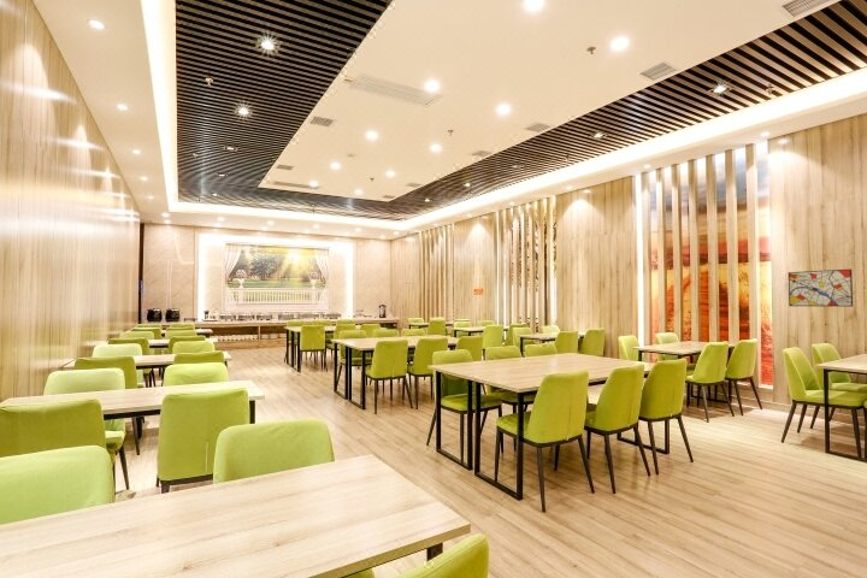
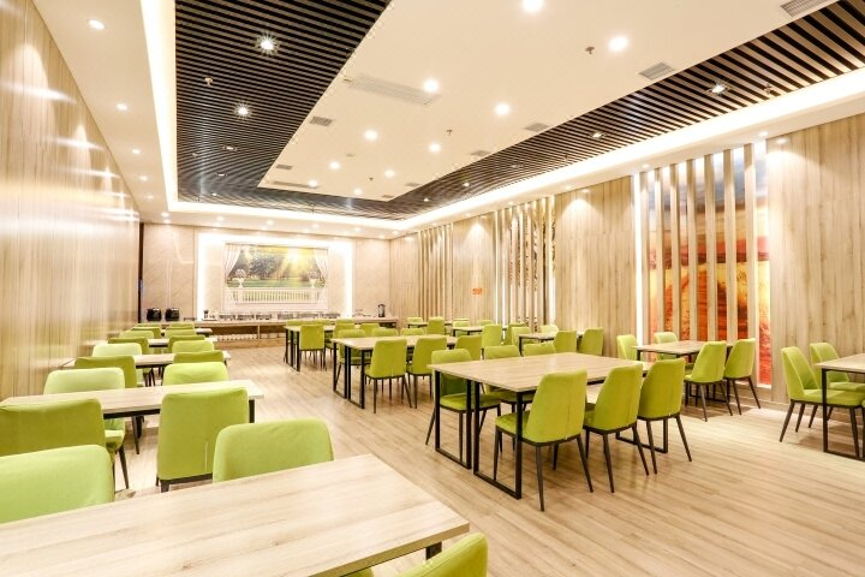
- wall art (819, 288)
